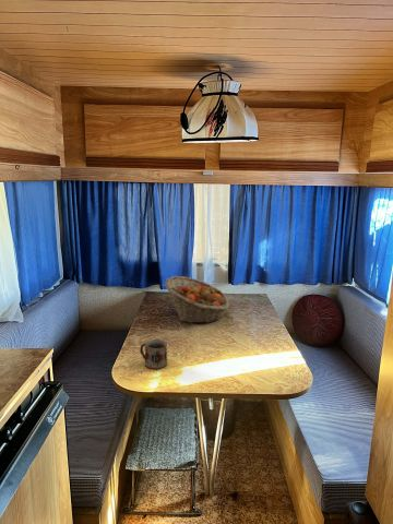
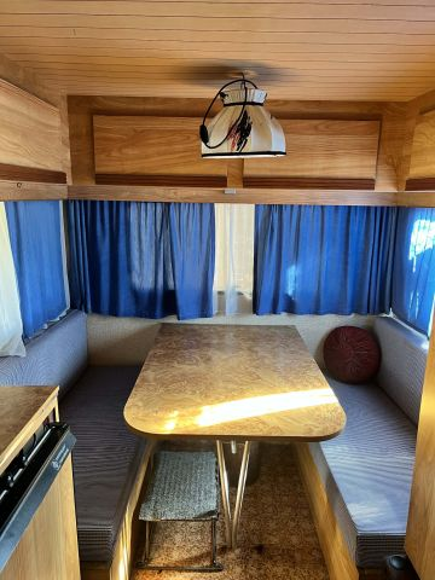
- fruit basket (196, 297)
- mug (154, 353)
